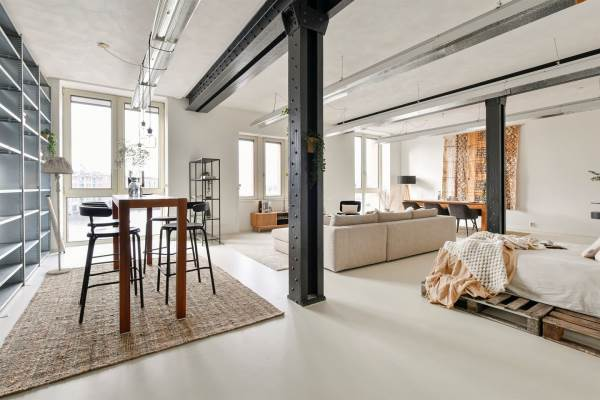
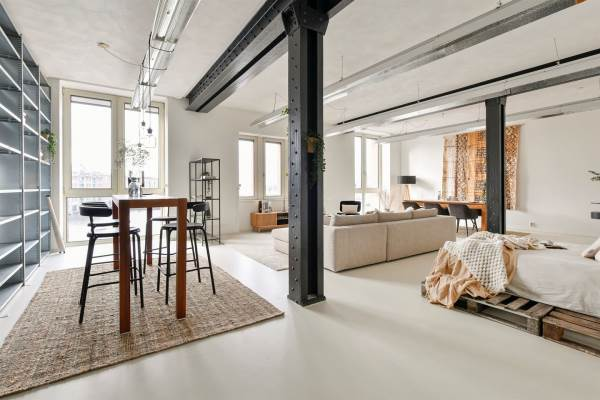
- floor lamp (58, 214)
